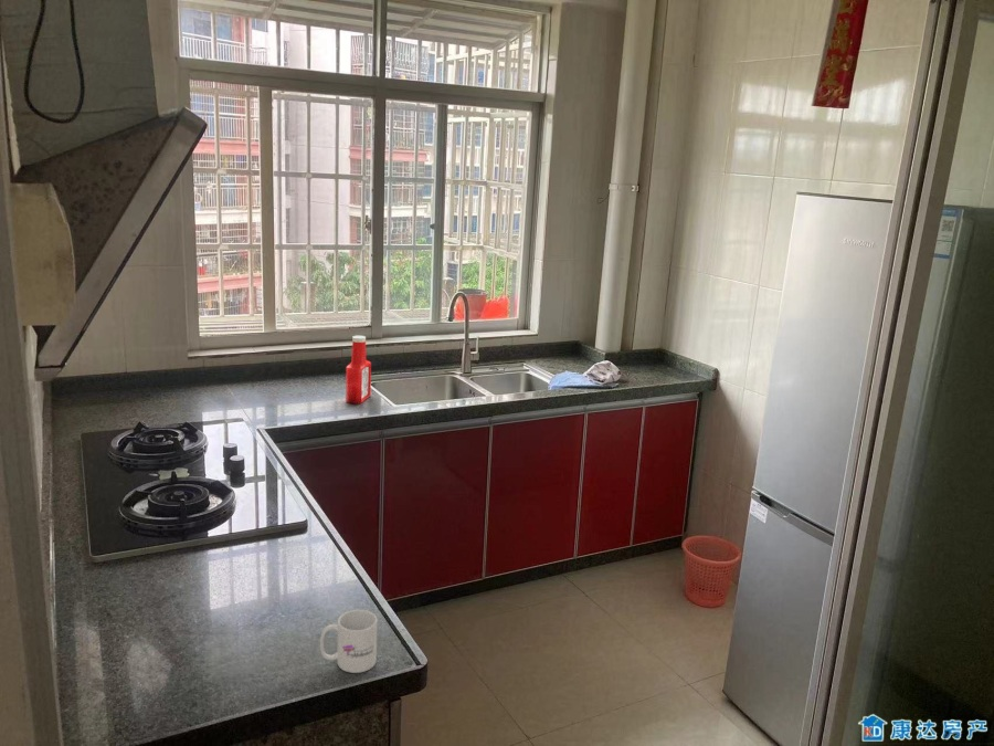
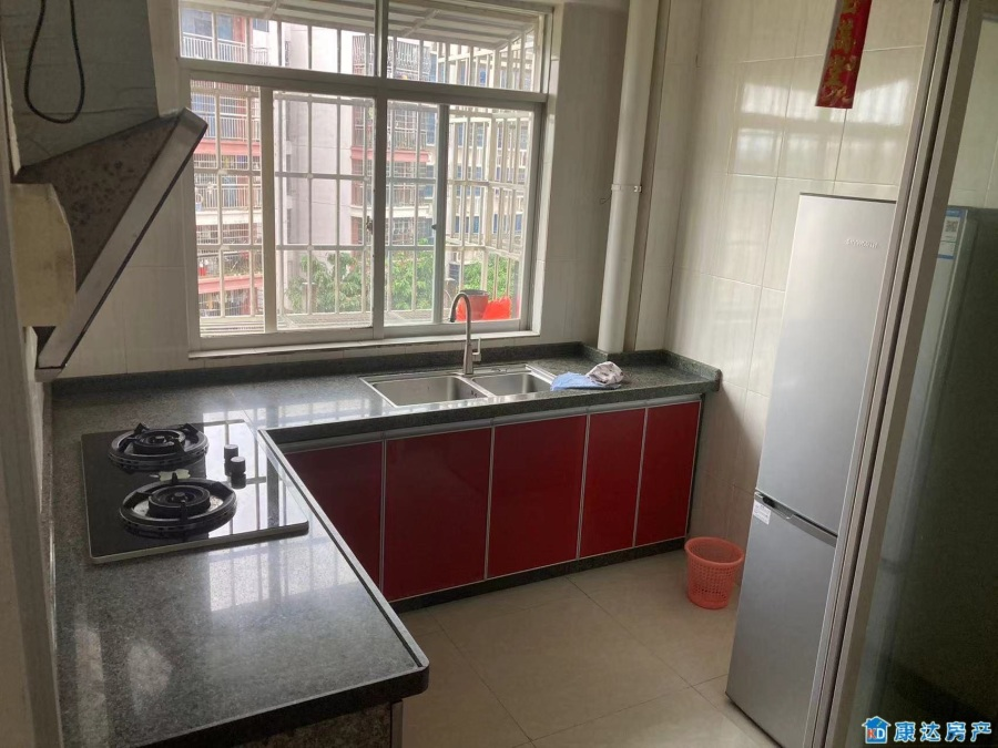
- mug (348, 641)
- soap bottle (358, 368)
